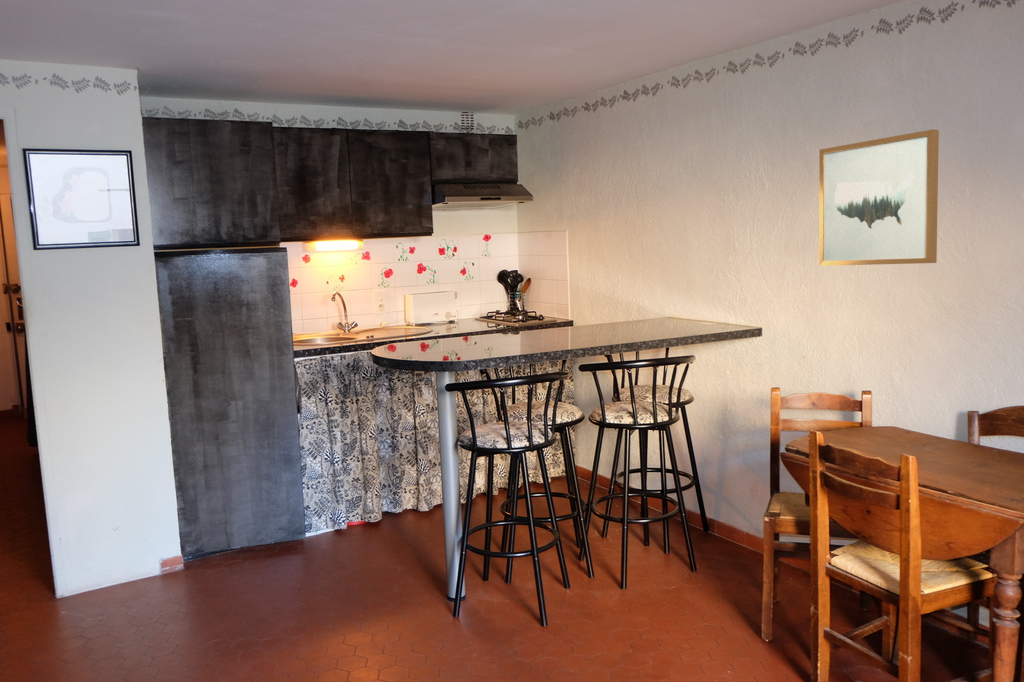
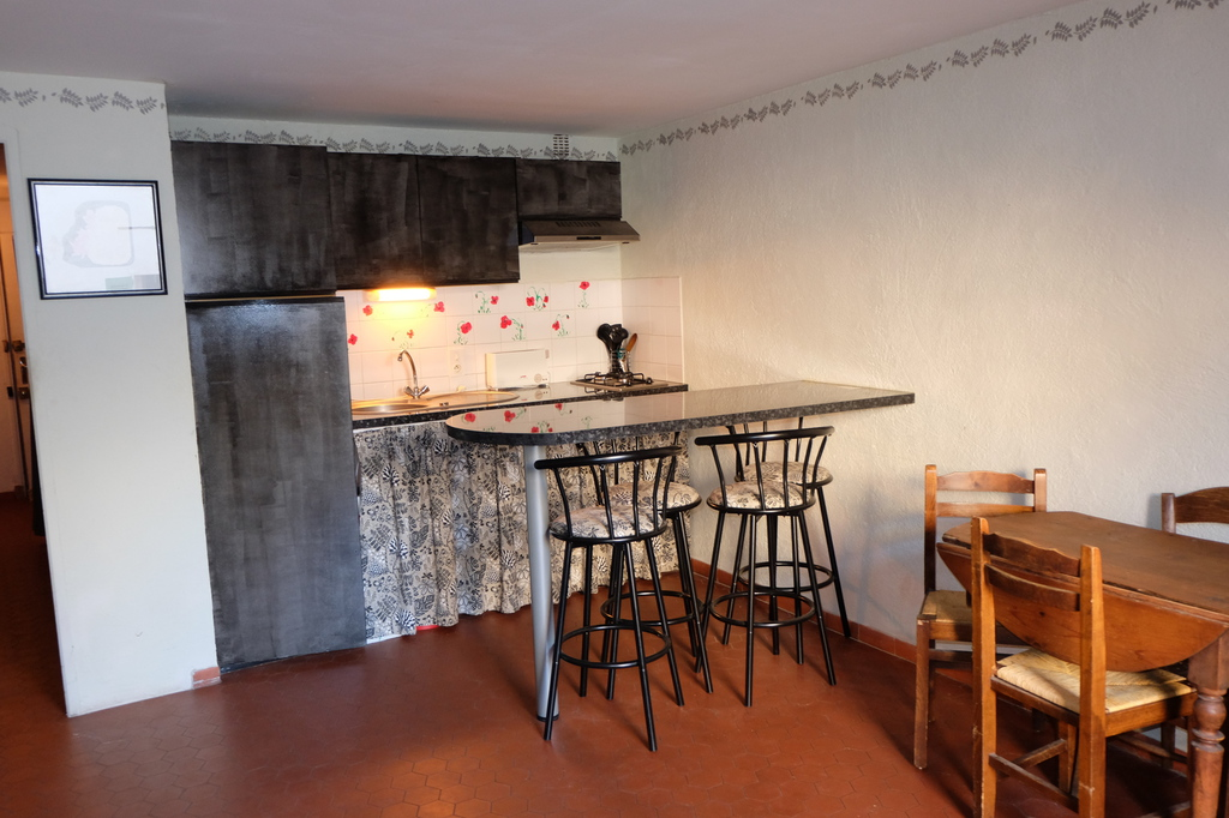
- wall art (874, 202)
